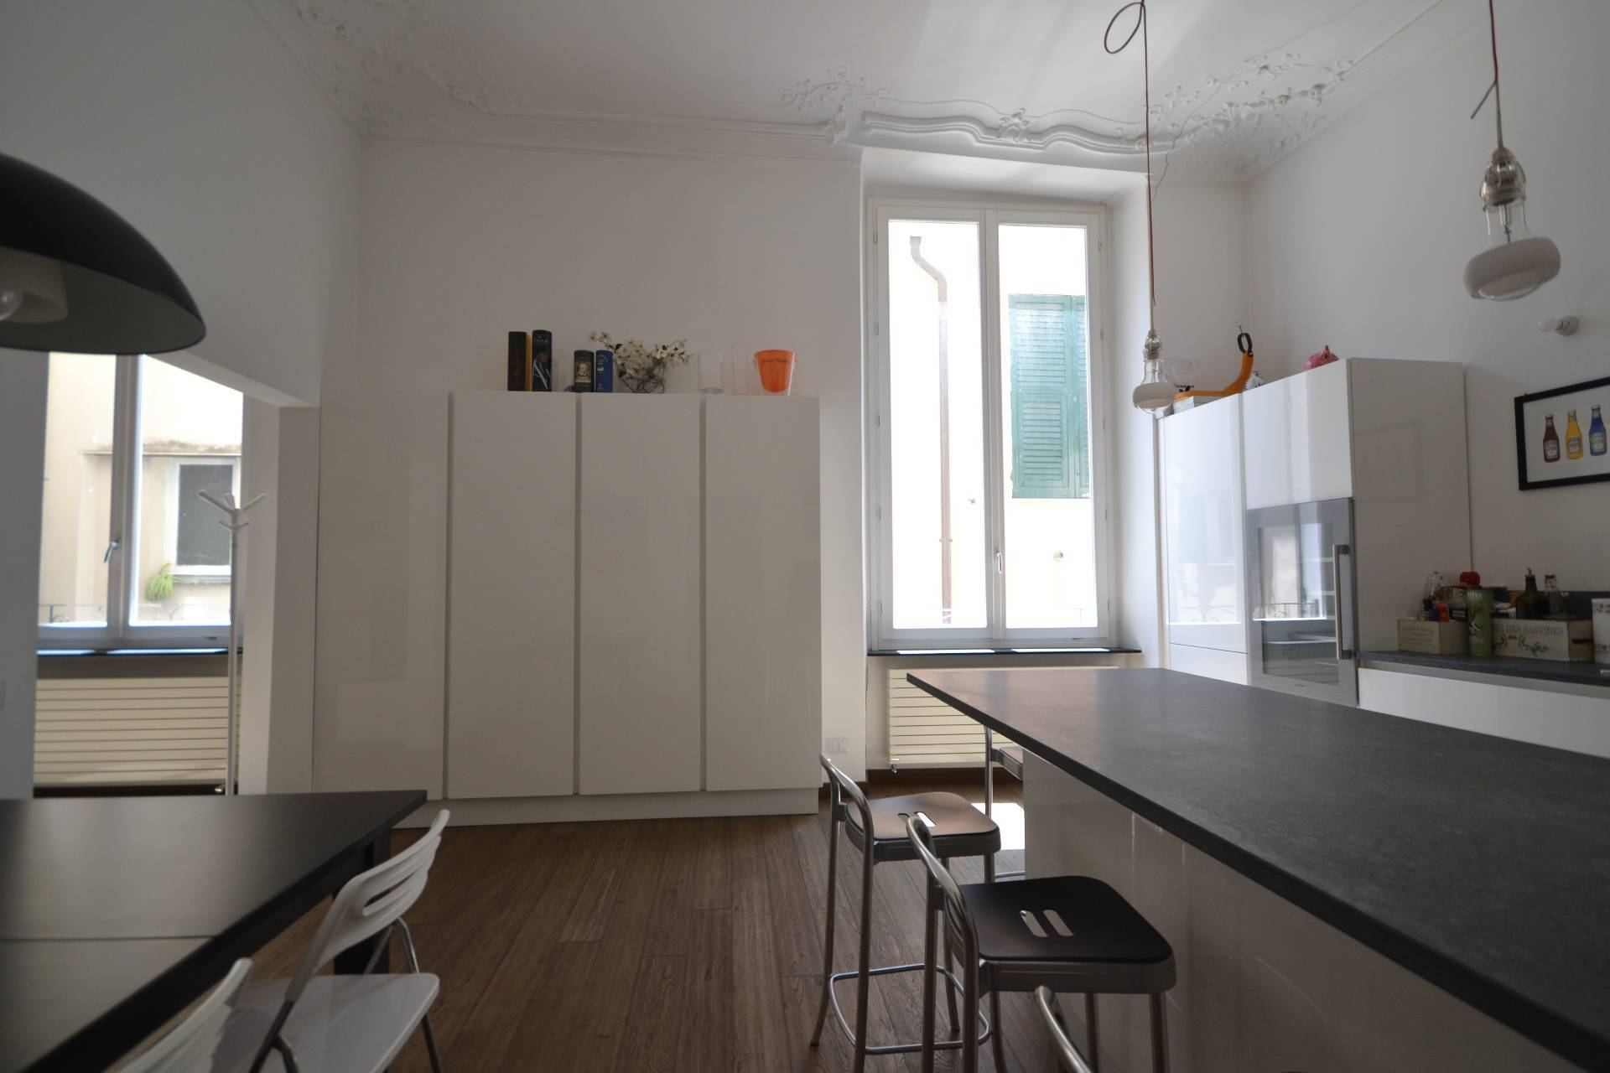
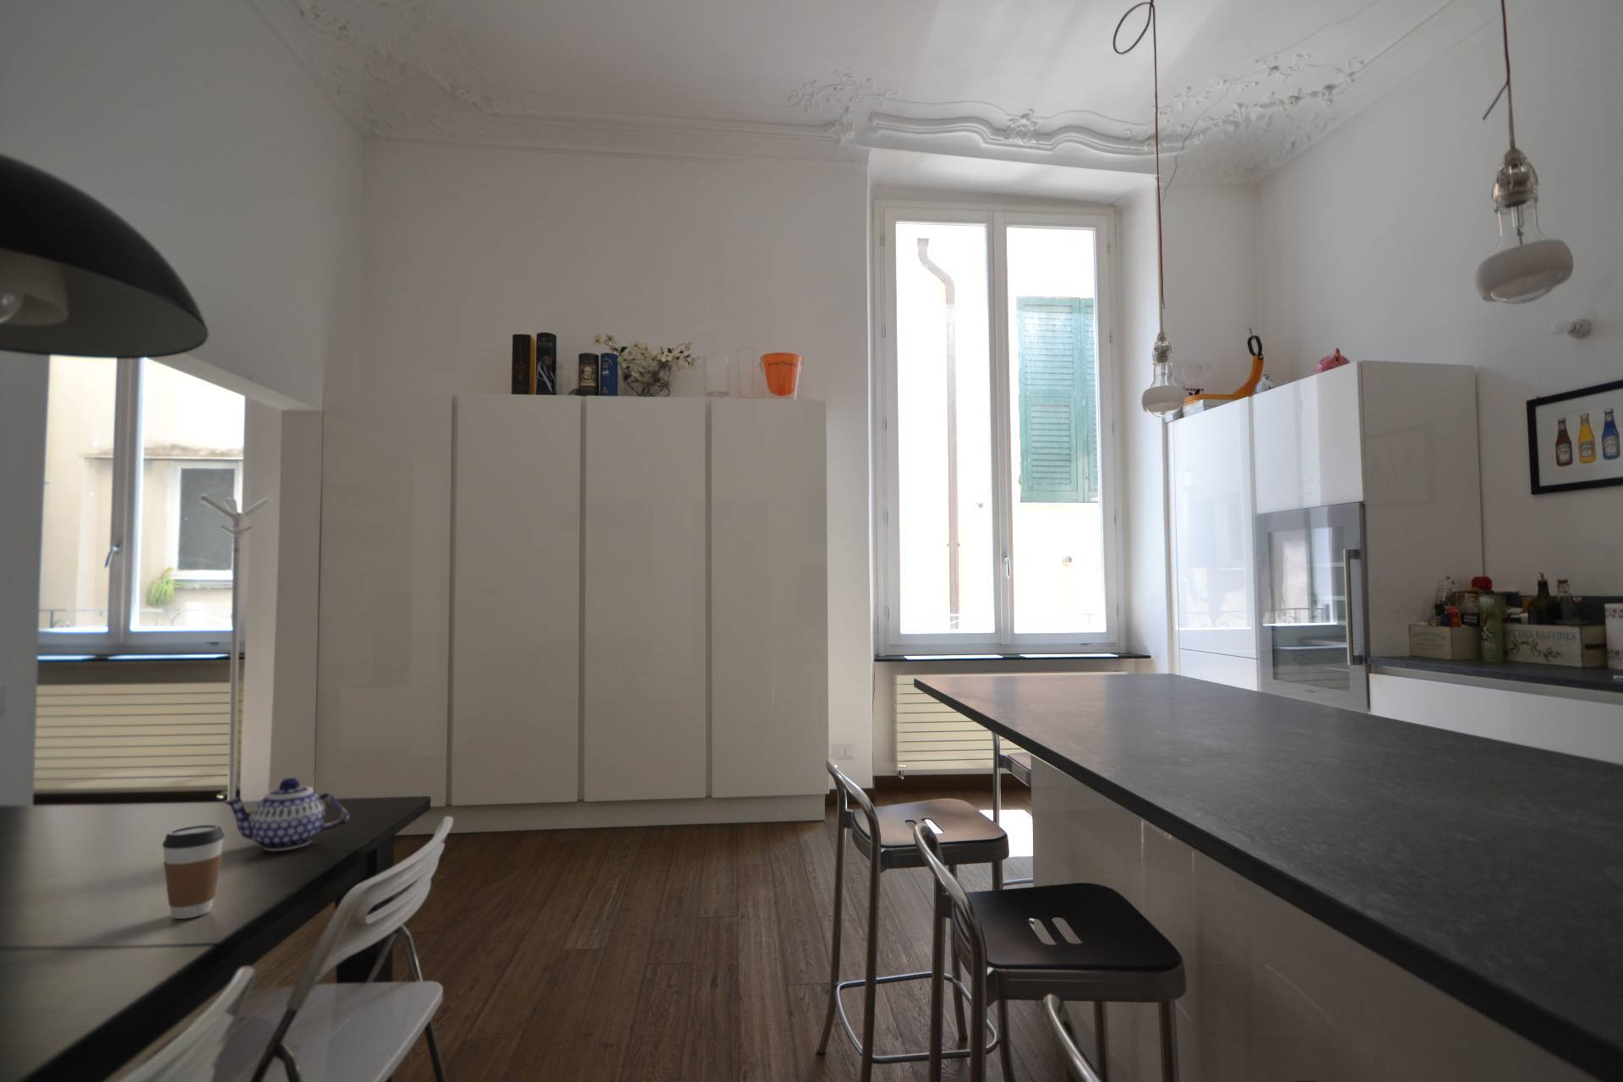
+ coffee cup (193, 871)
+ teapot (286, 810)
